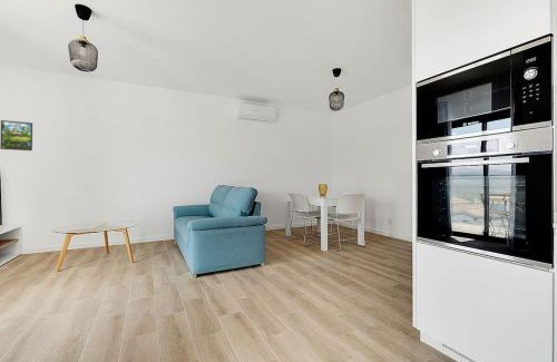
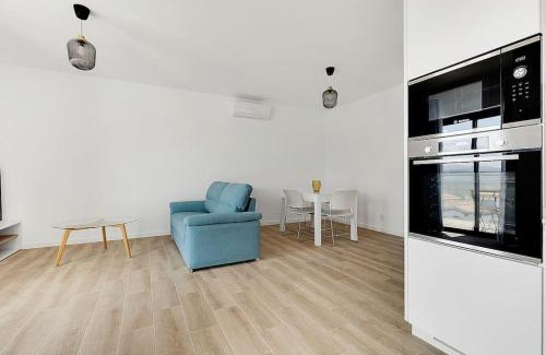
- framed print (17, 135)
